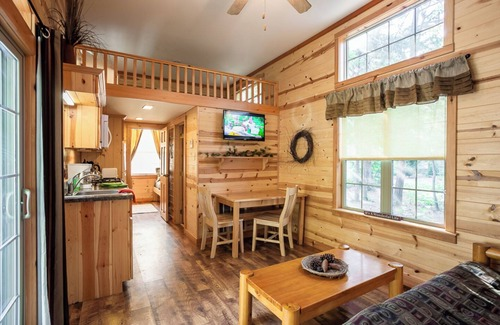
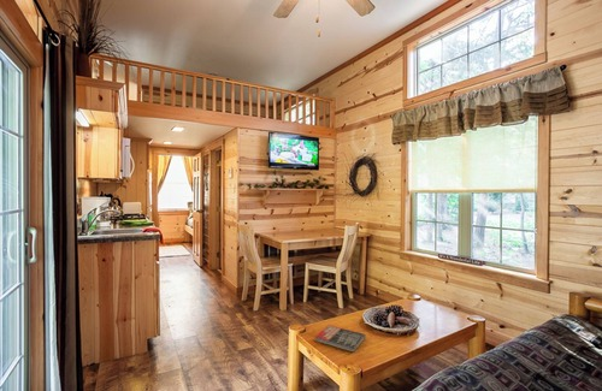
+ book (340, 337)
